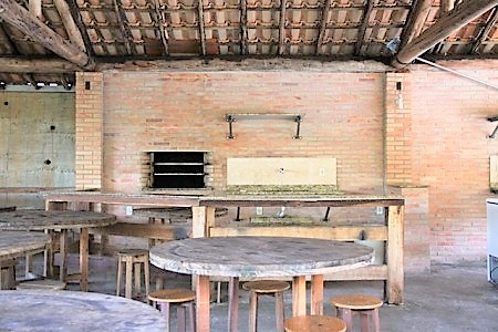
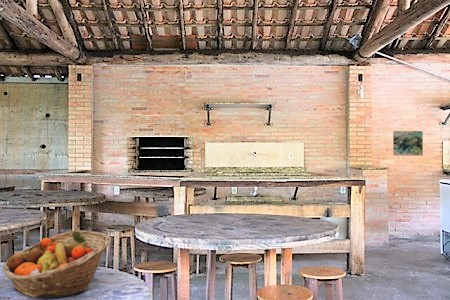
+ fruit basket (57, 261)
+ wall art (407, 143)
